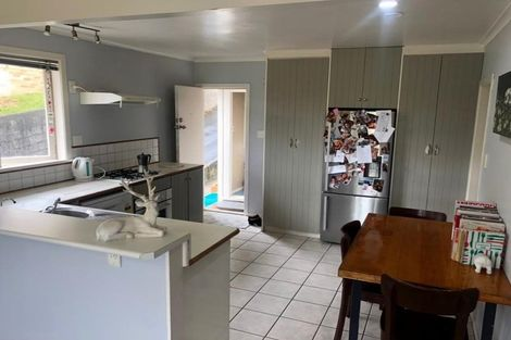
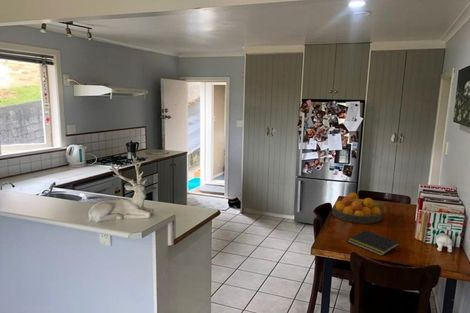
+ fruit bowl (357, 206)
+ notepad (372, 242)
